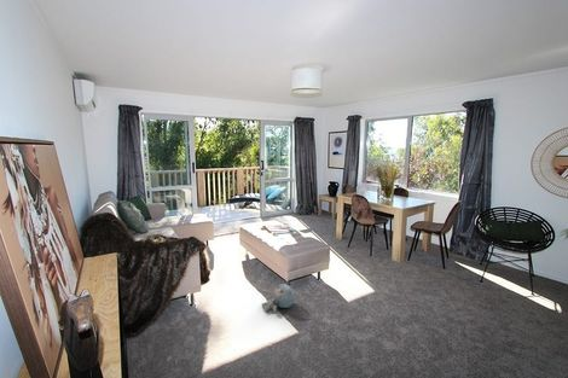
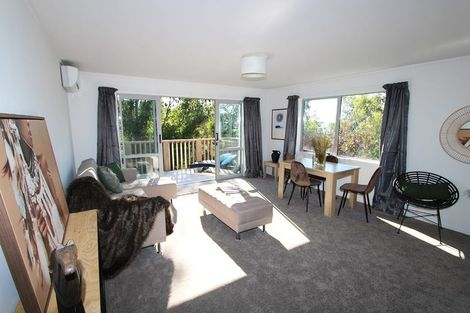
- plush toy (278, 296)
